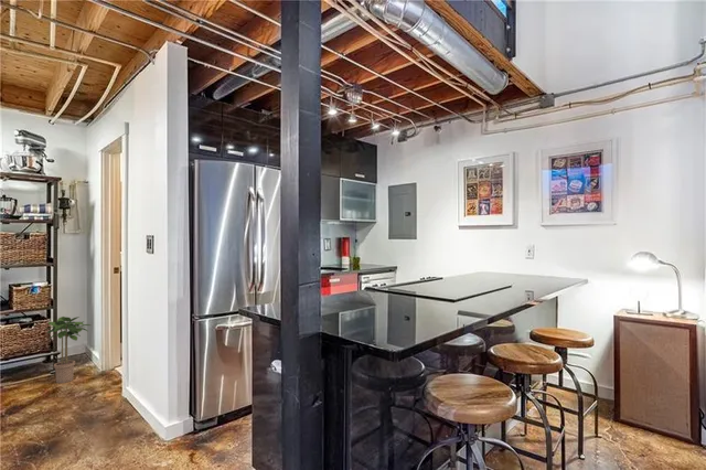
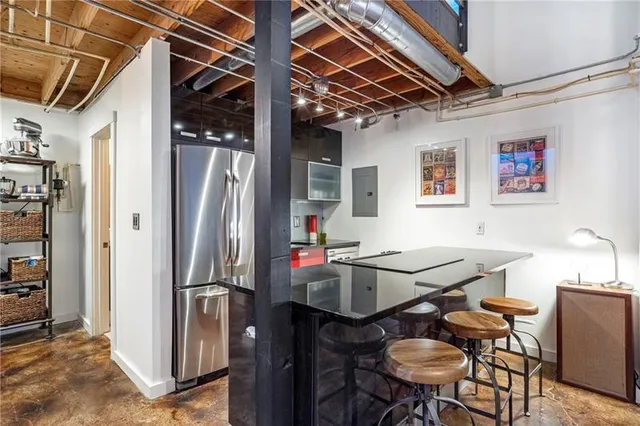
- potted plant (66, 346)
